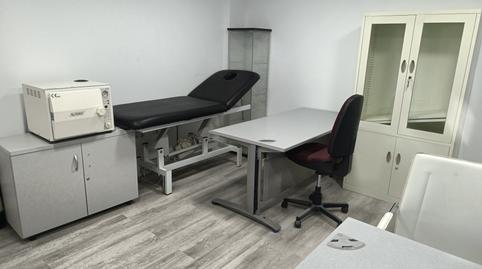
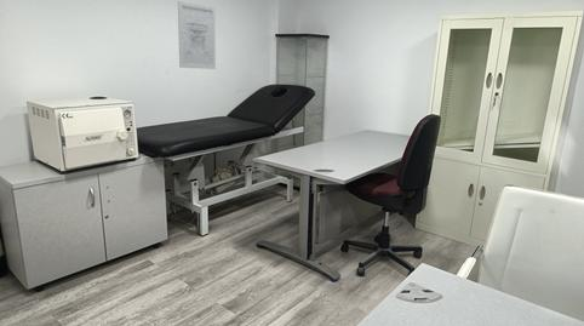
+ wall art (197, 36)
